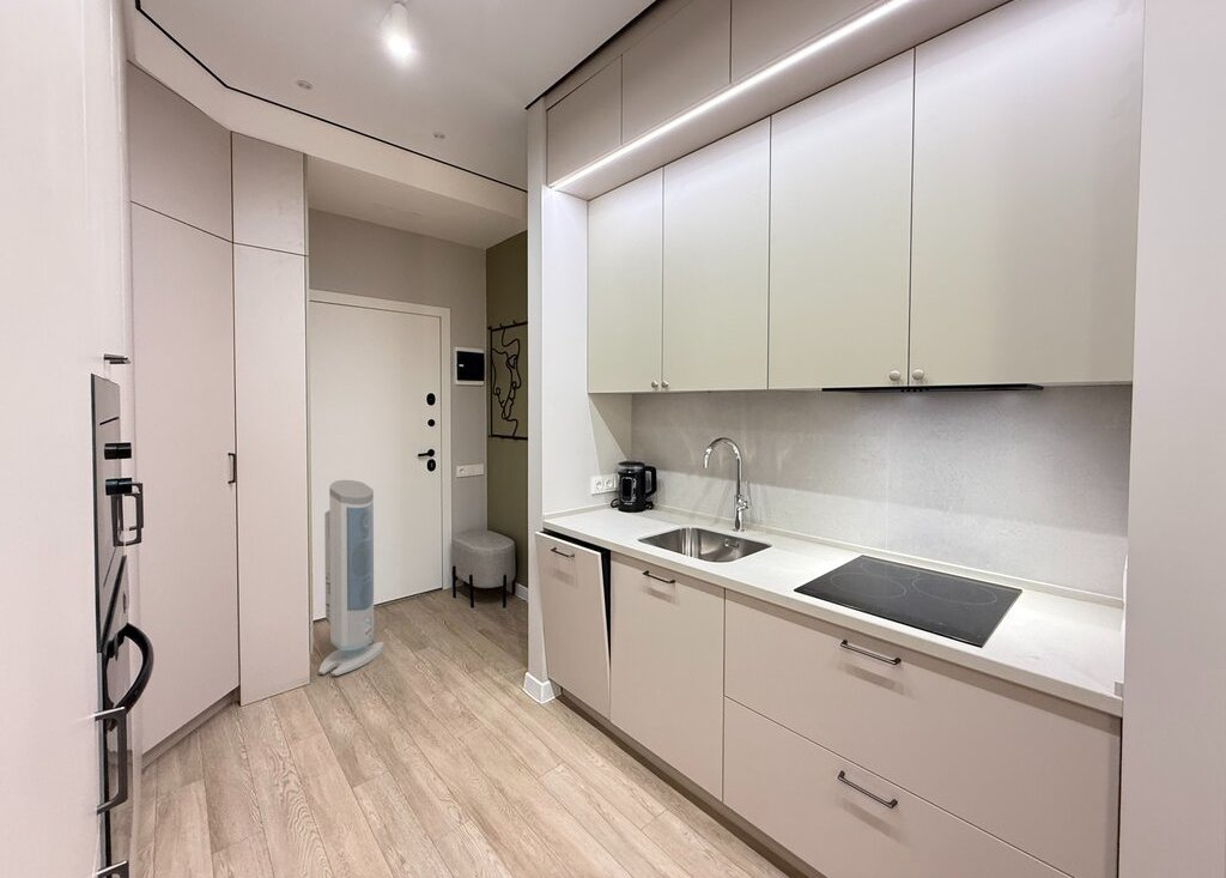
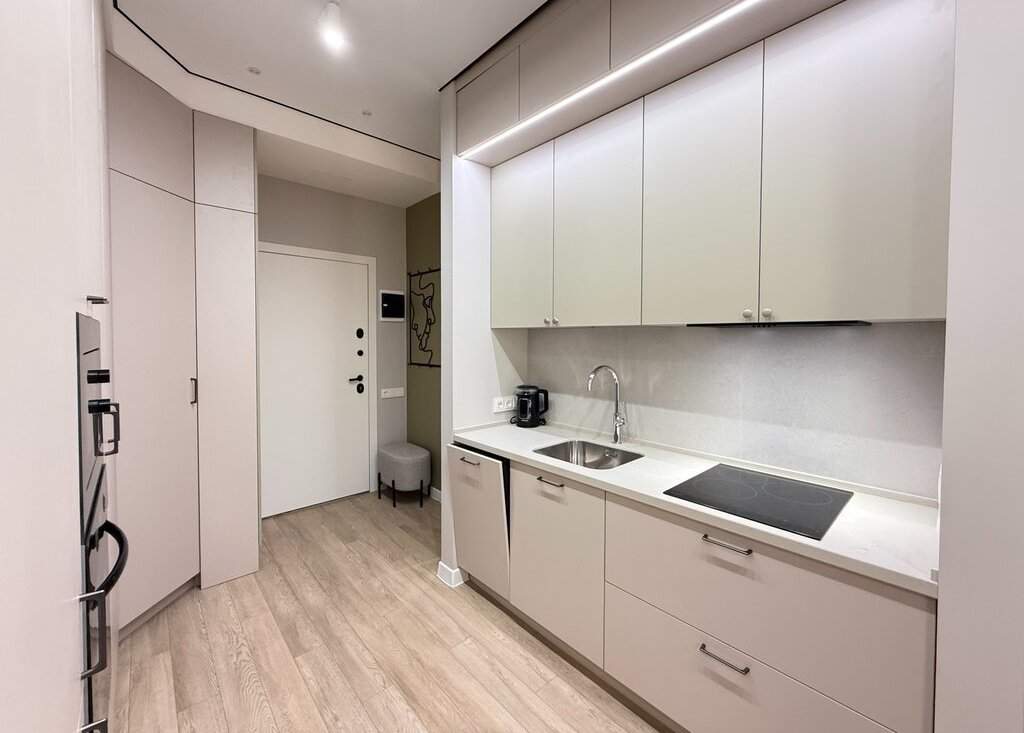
- air purifier (352, 569)
